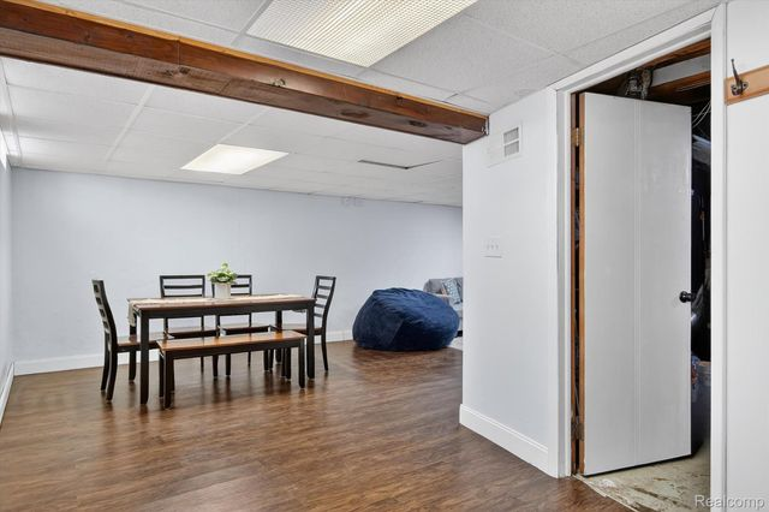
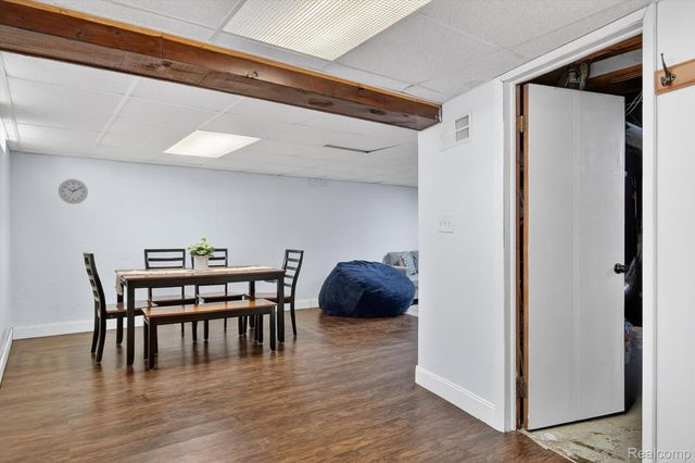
+ wall clock (73, 191)
